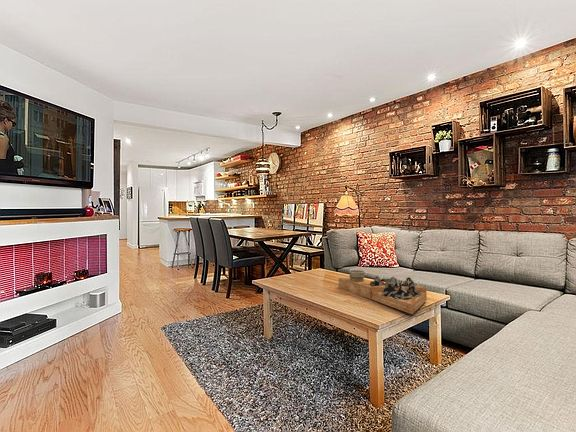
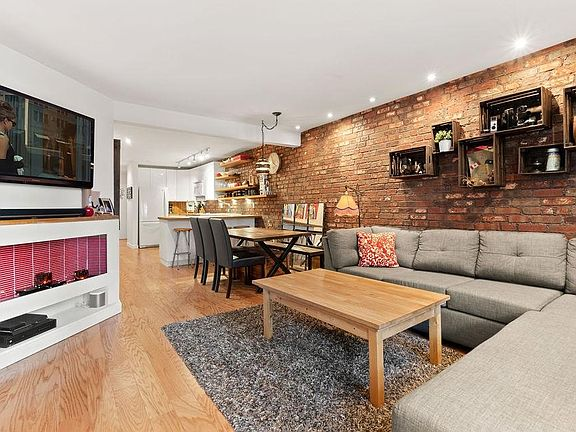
- decorative tray (374, 285)
